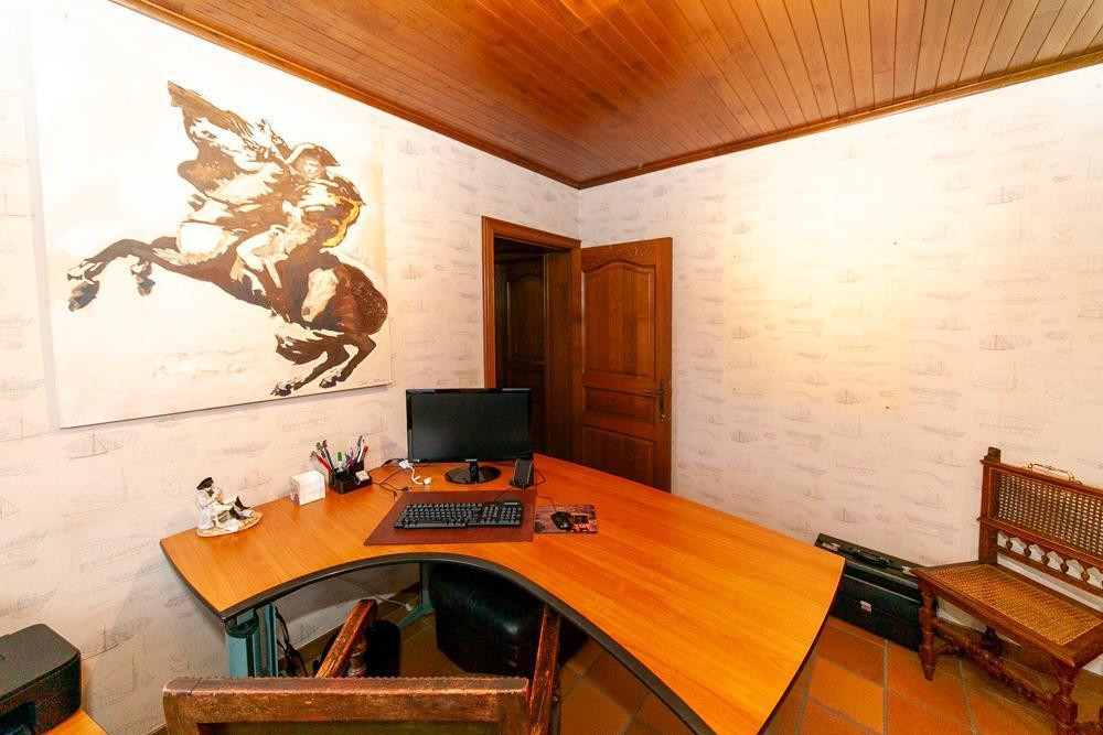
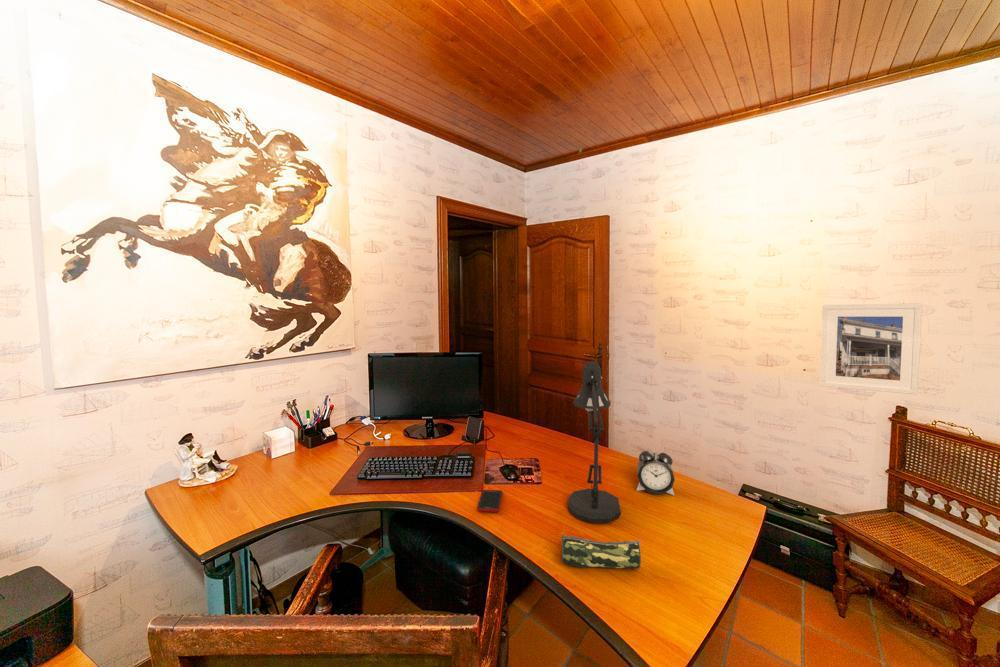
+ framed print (867, 347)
+ pencil case (601, 552)
+ cell phone (490, 500)
+ desk lamp (593, 436)
+ alarm clock (654, 471)
